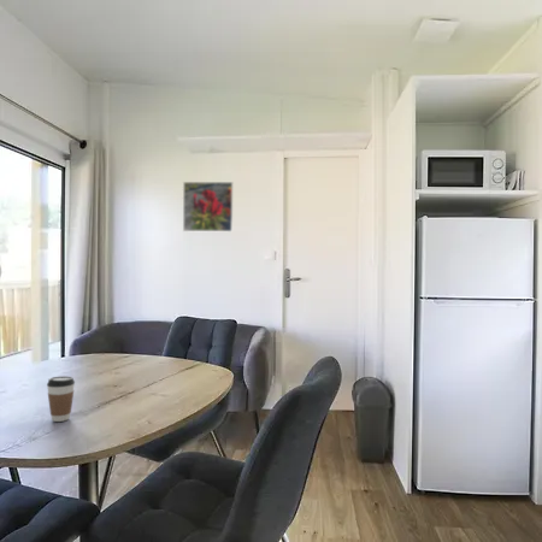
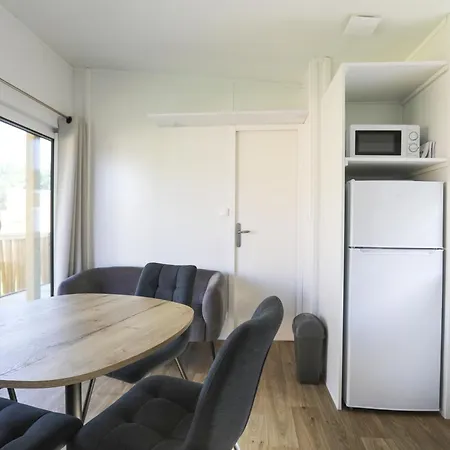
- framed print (207, 206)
- coffee cup (60, 397)
